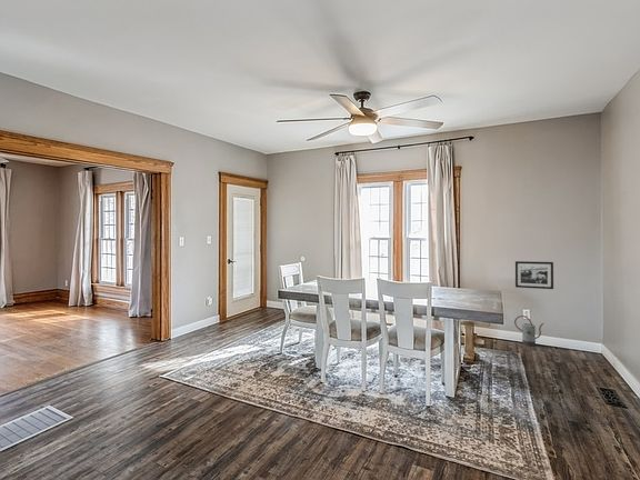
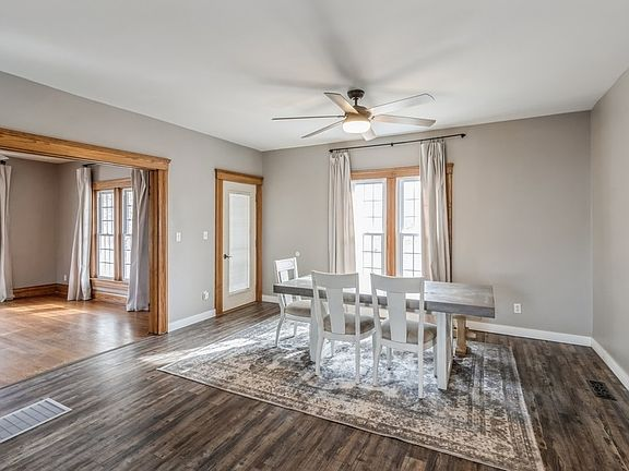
- picture frame (533, 274)
- watering can (529, 330)
